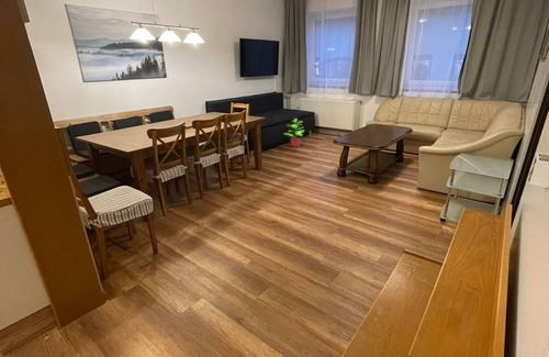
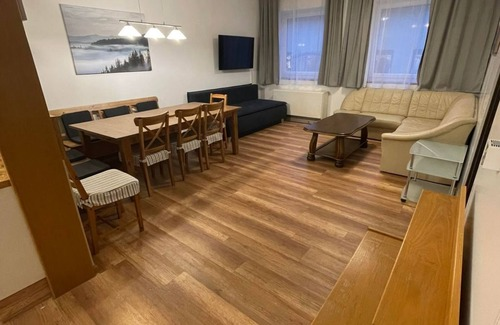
- potted plant (295, 131)
